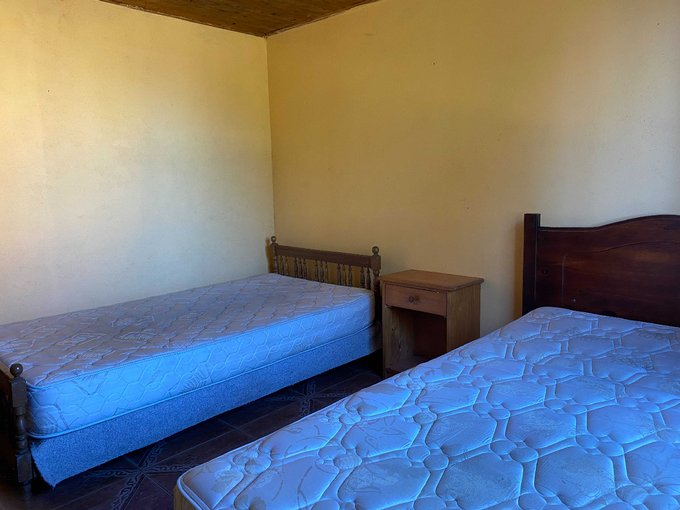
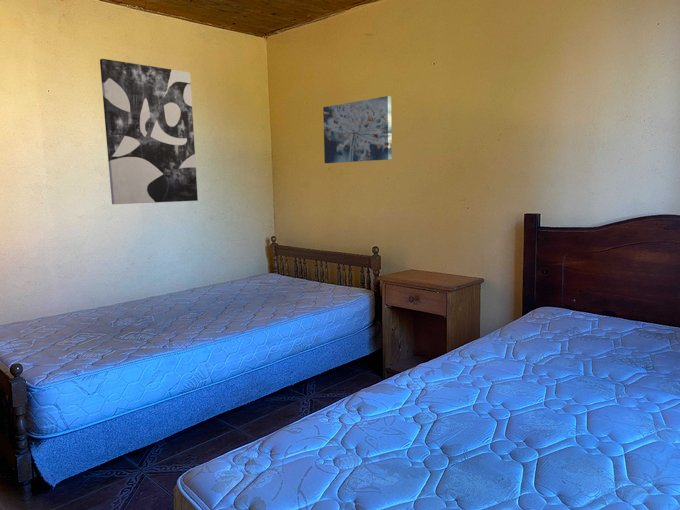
+ wall art (355, 132)
+ wall art (152, 135)
